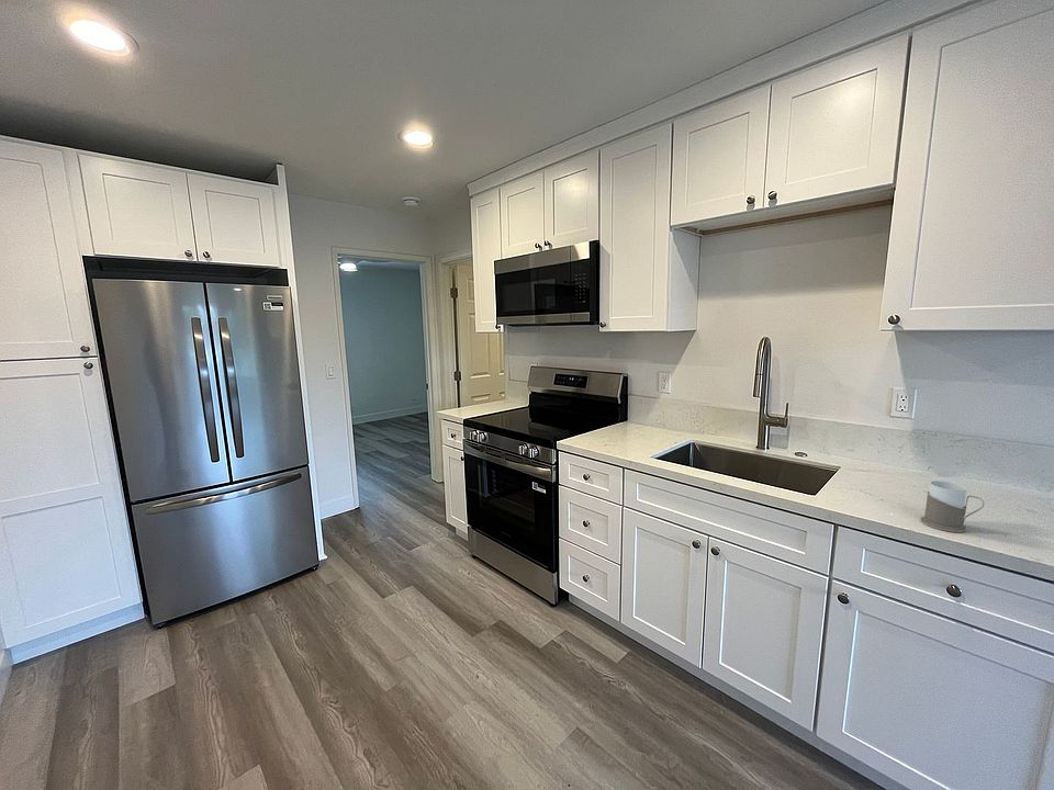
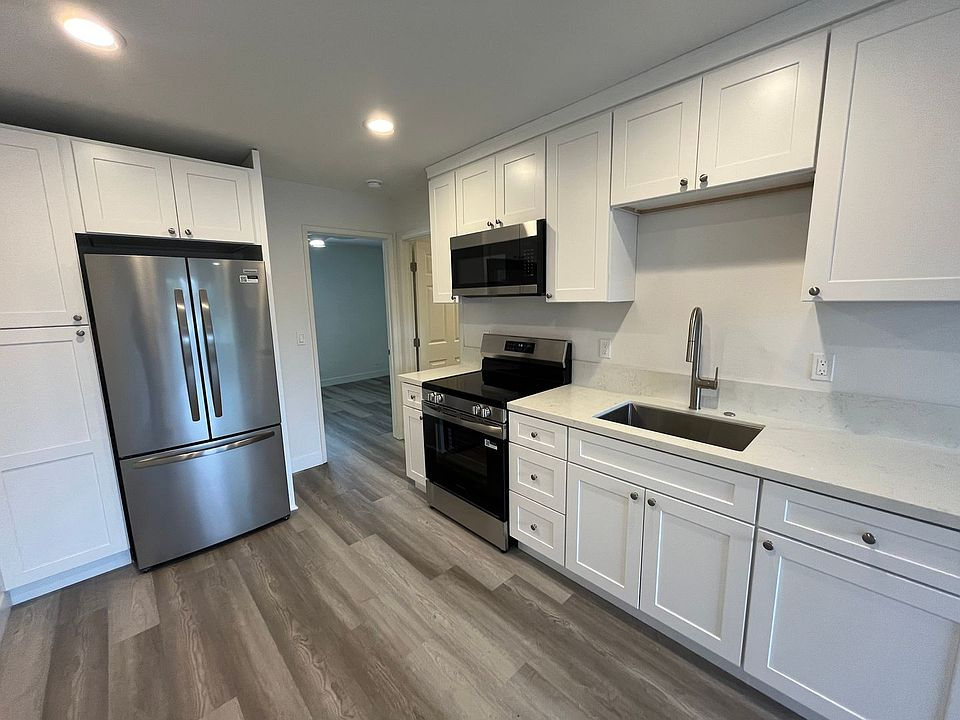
- mug (952, 506)
